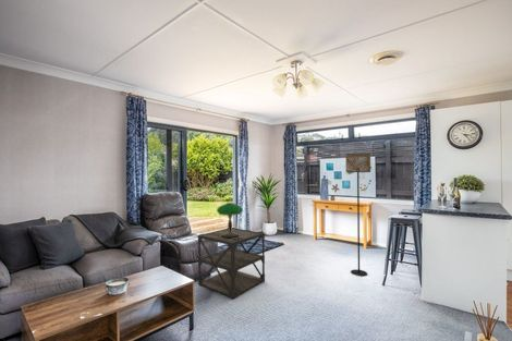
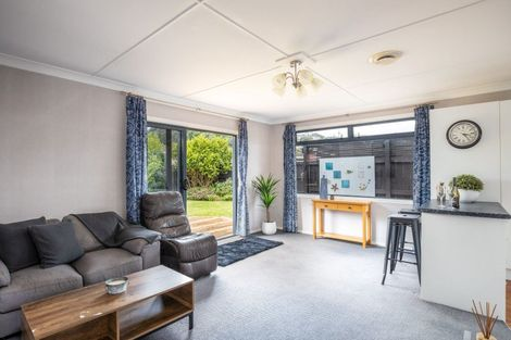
- floor lamp (358, 212)
- table lamp (230, 219)
- side table (231, 258)
